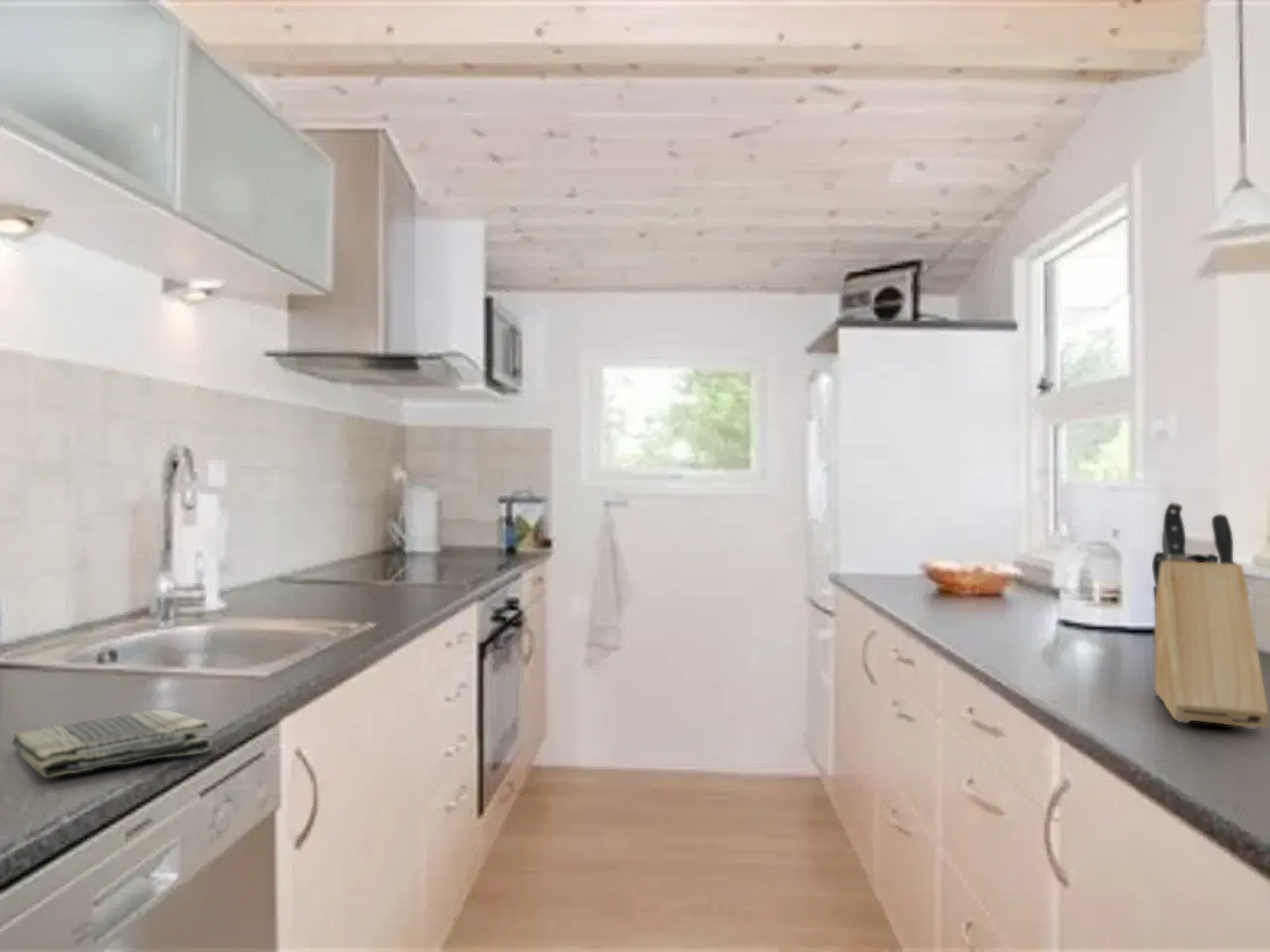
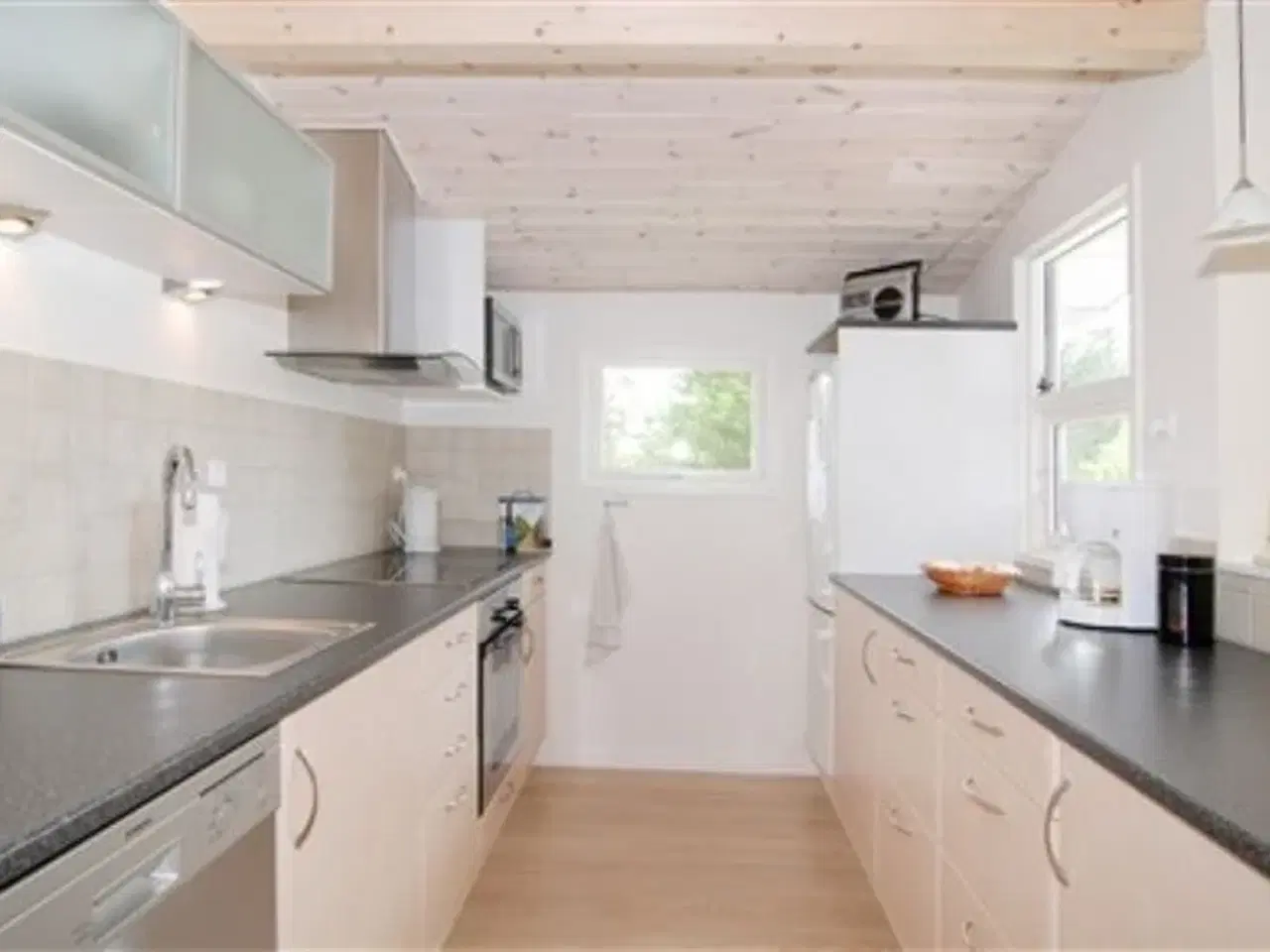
- knife block (1202, 604)
- dish towel (112, 736)
